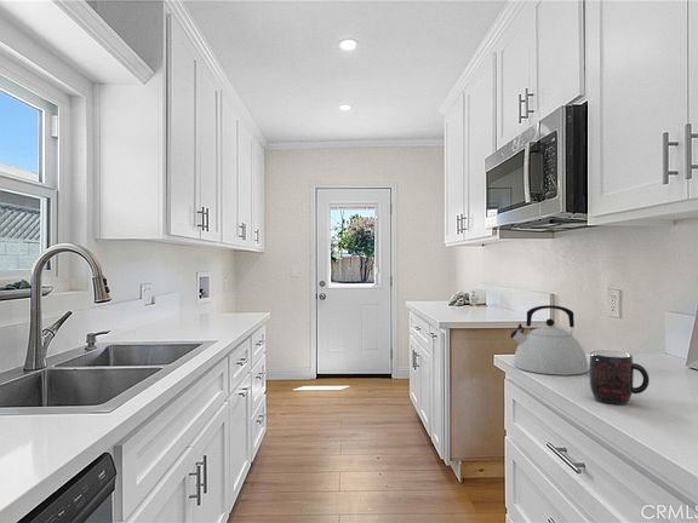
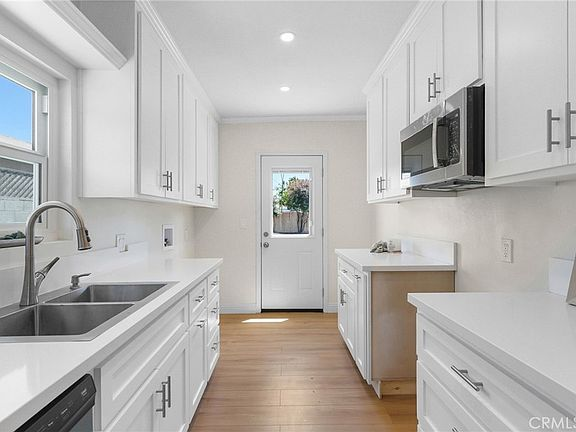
- mug (618, 377)
- kettle (548, 335)
